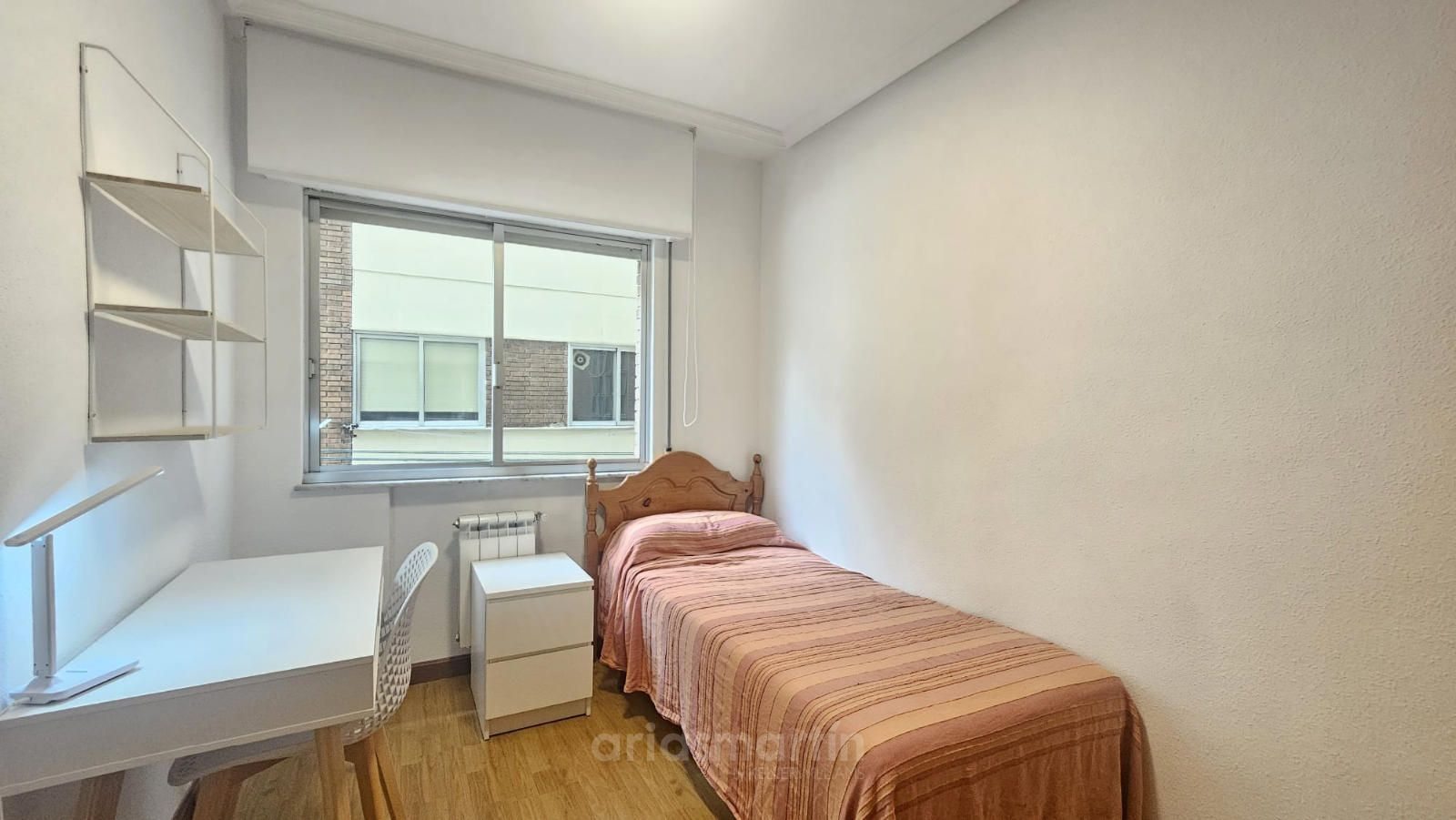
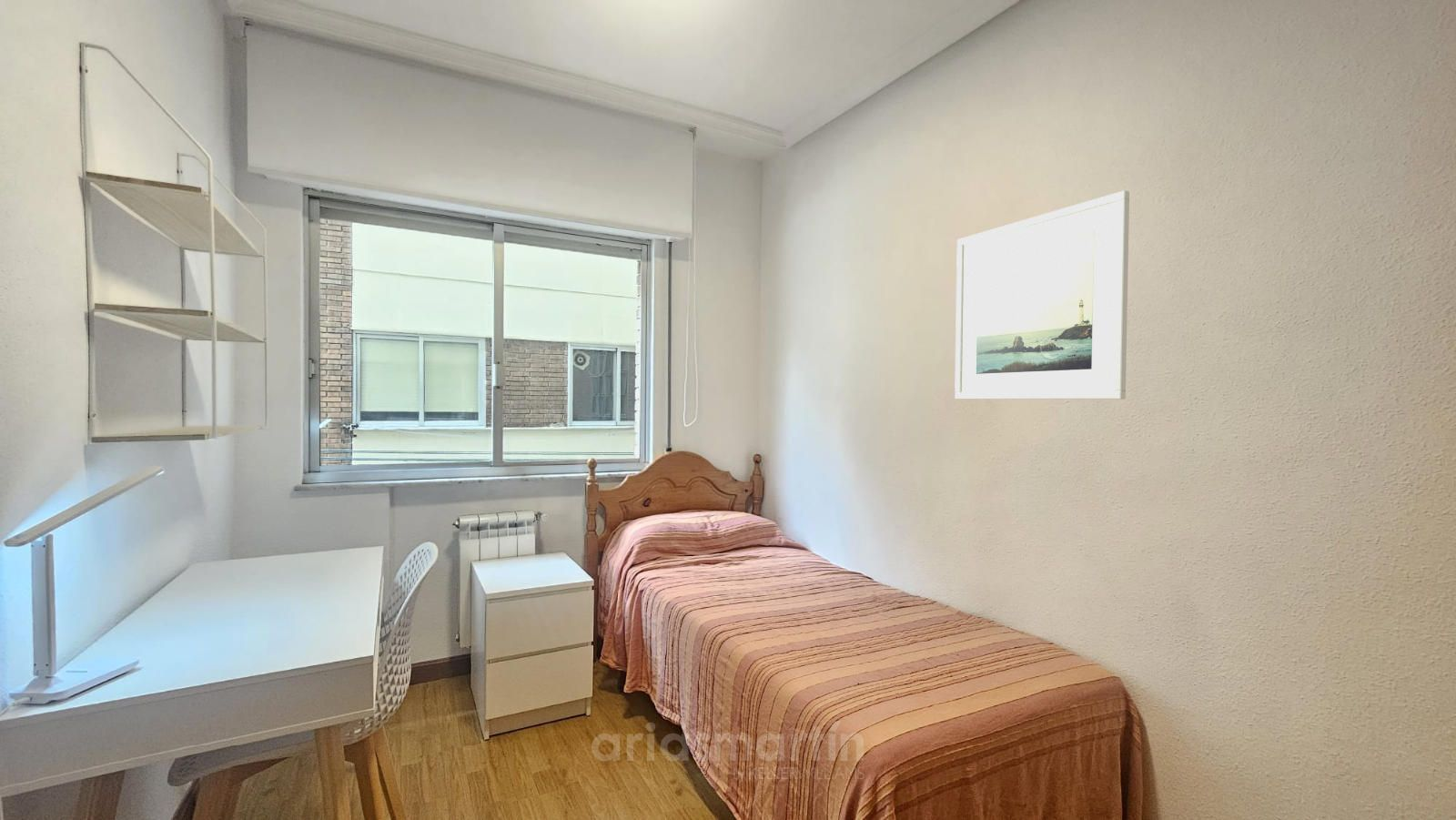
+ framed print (1030, 309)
